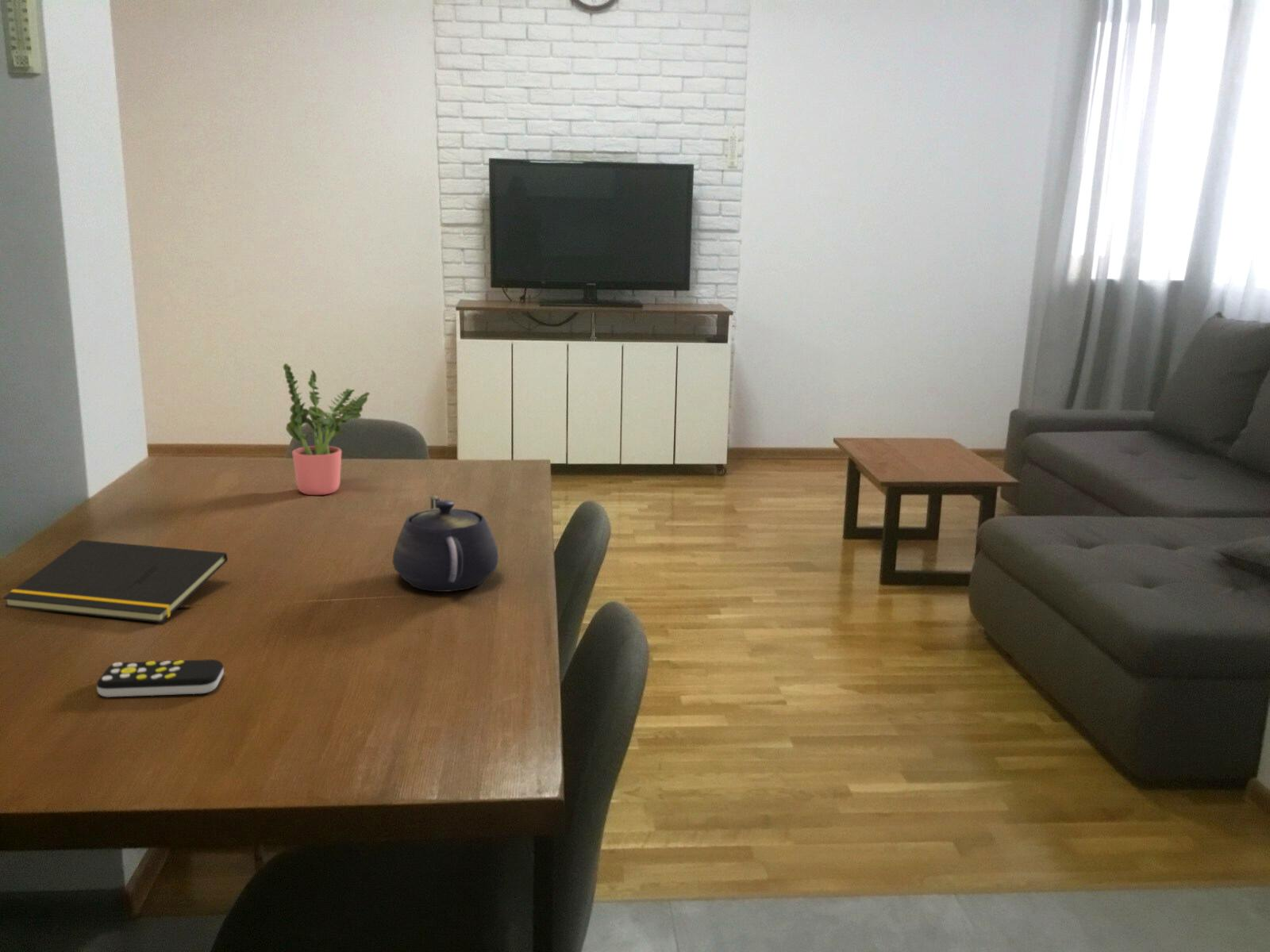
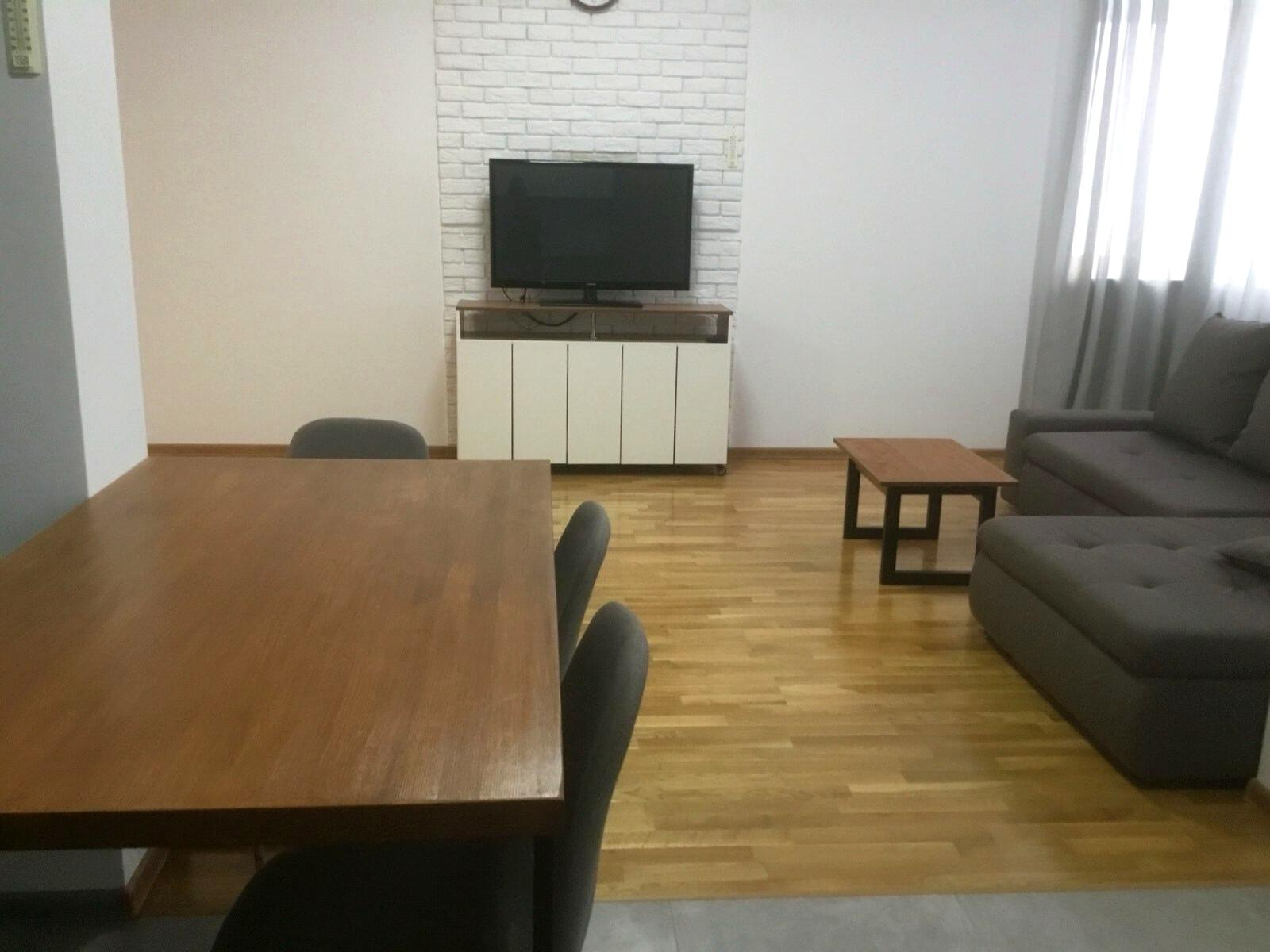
- teapot (444, 539)
- notepad (119, 578)
- remote control (161, 677)
- potted plant (329, 424)
